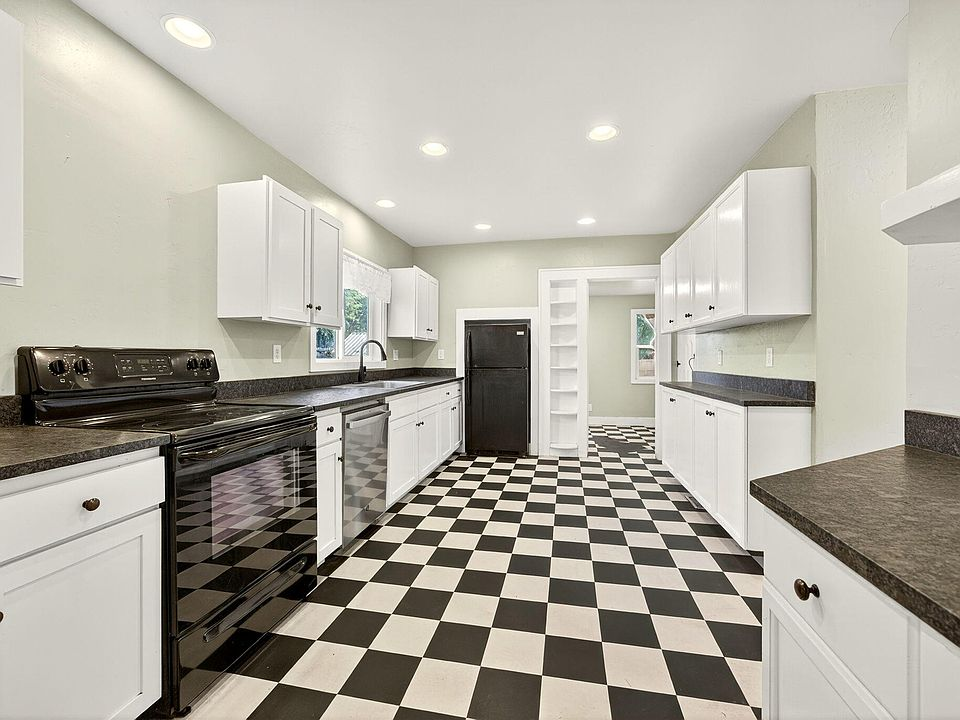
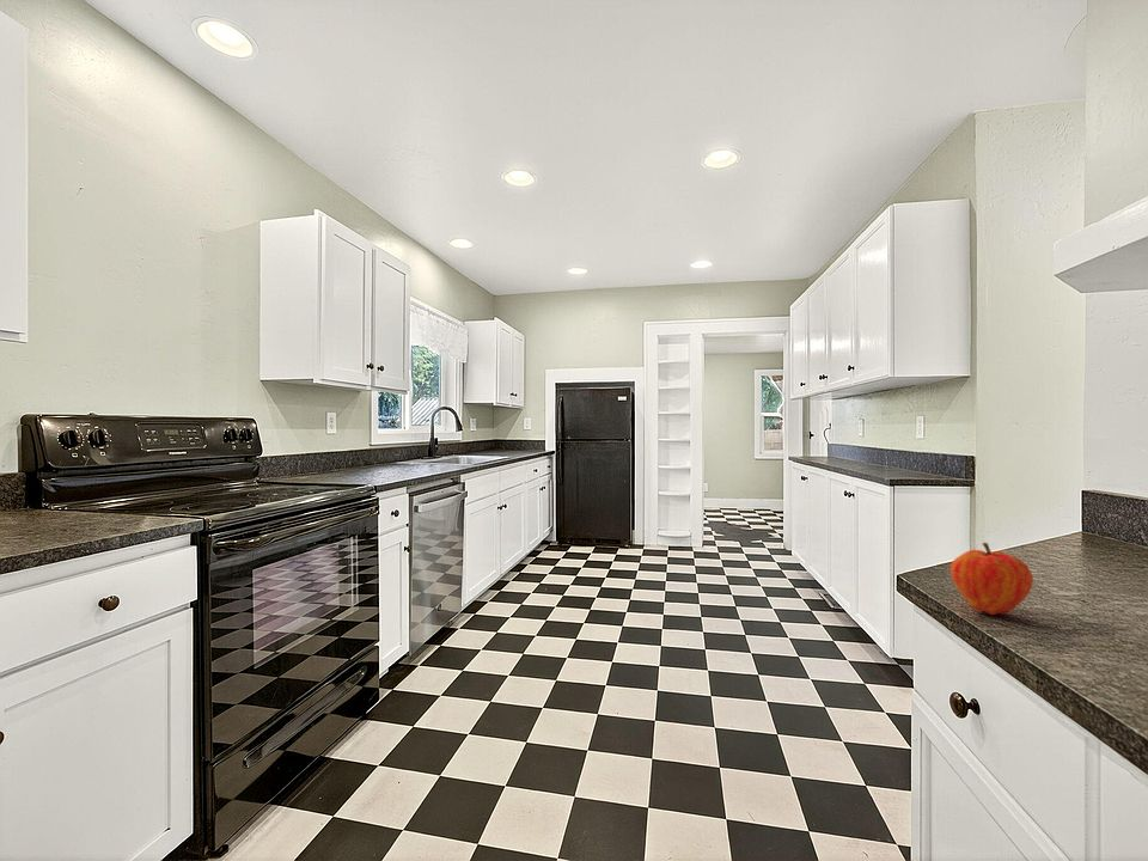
+ fruit (989, 576)
